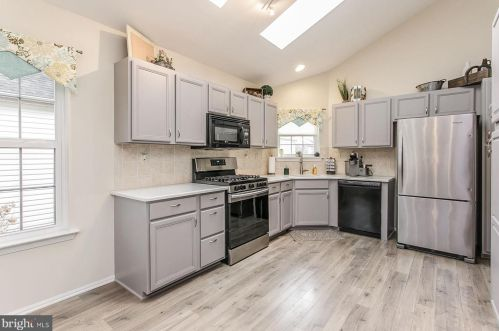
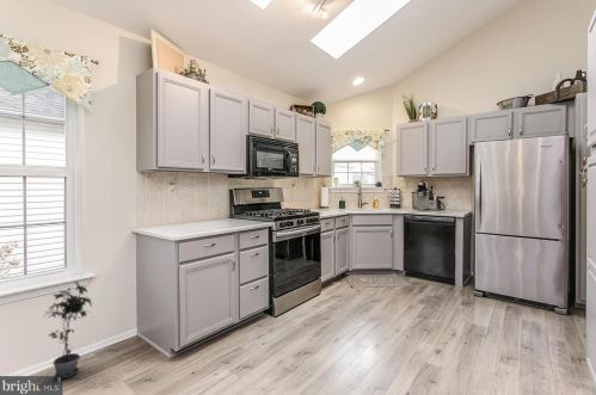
+ potted plant (68, 329)
